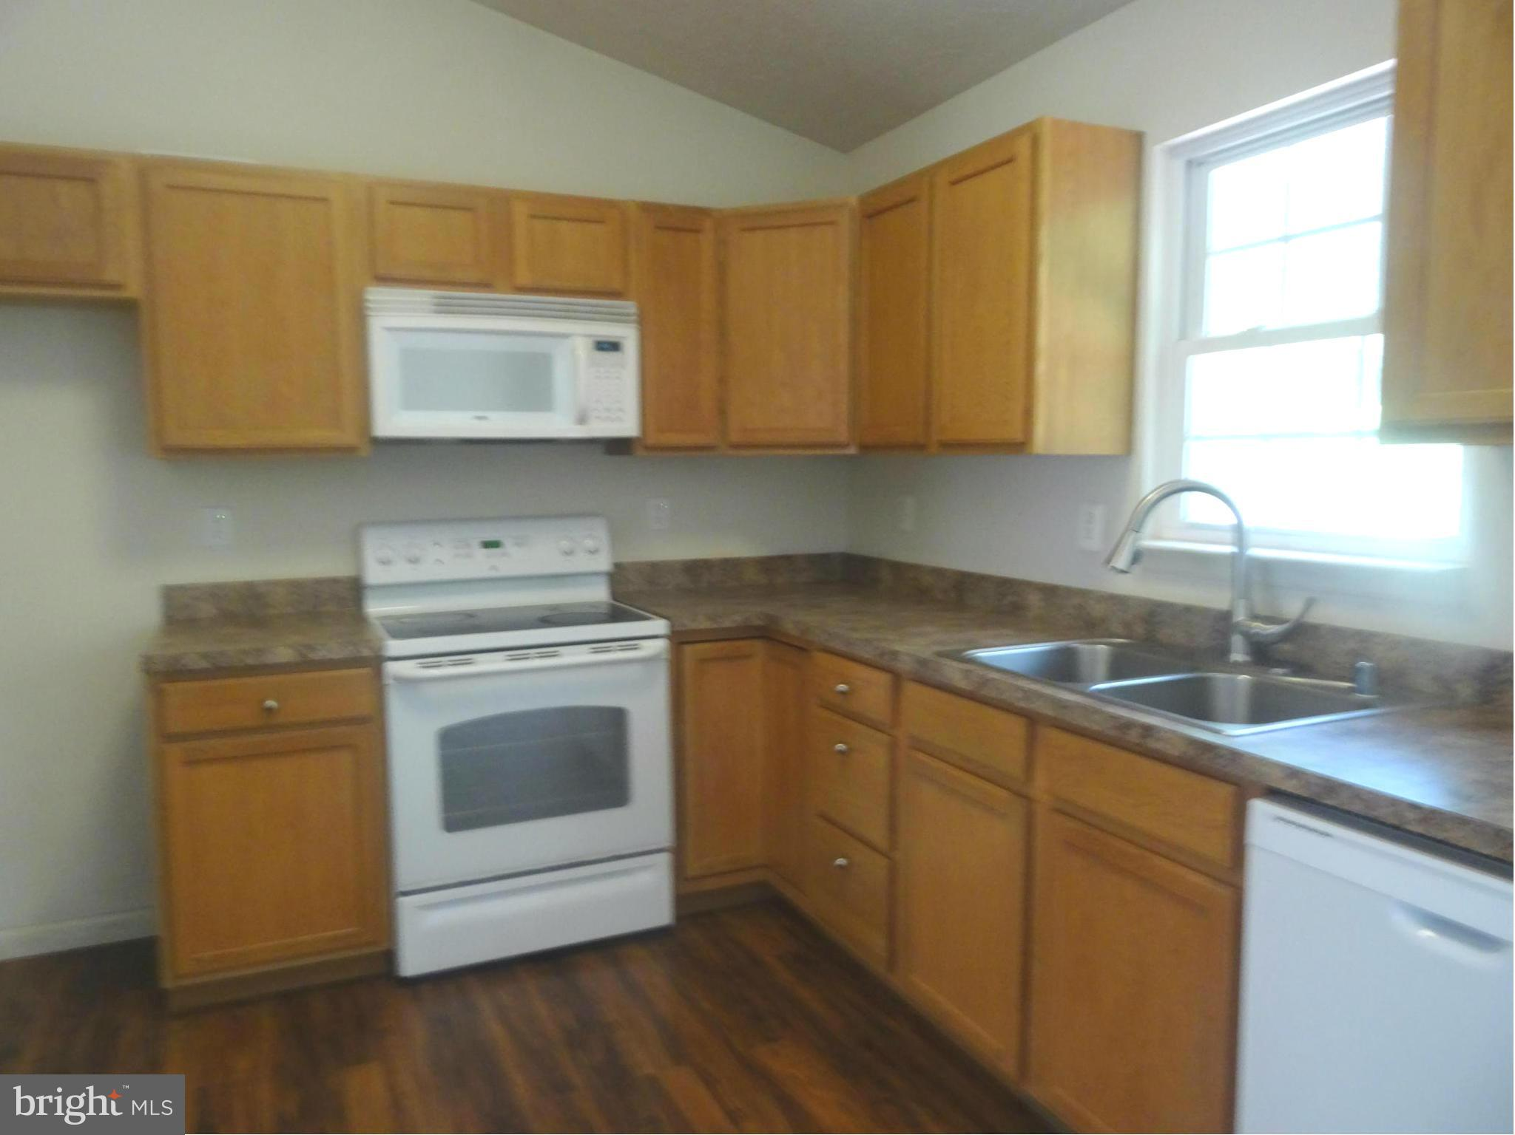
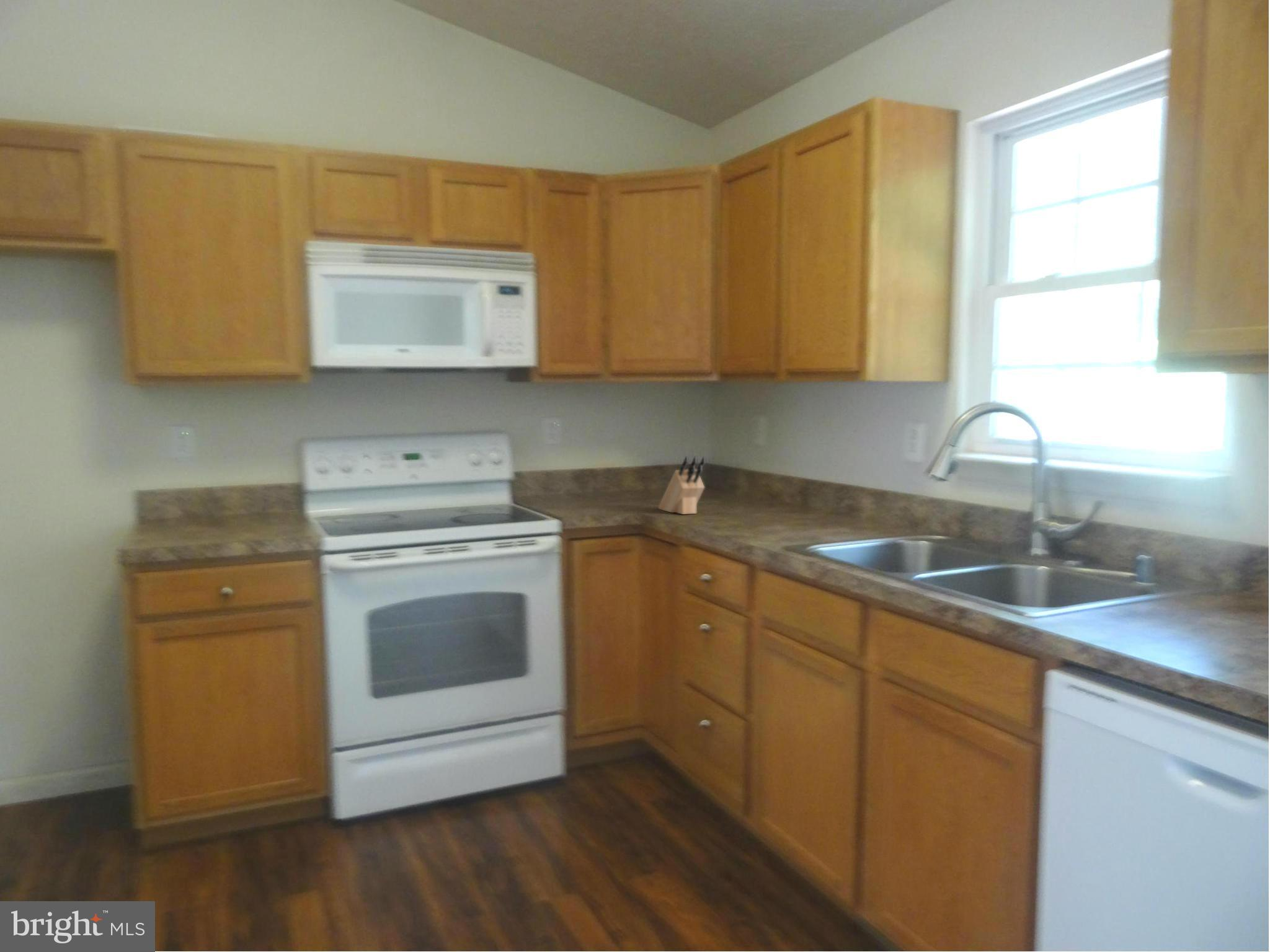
+ knife block (683, 483)
